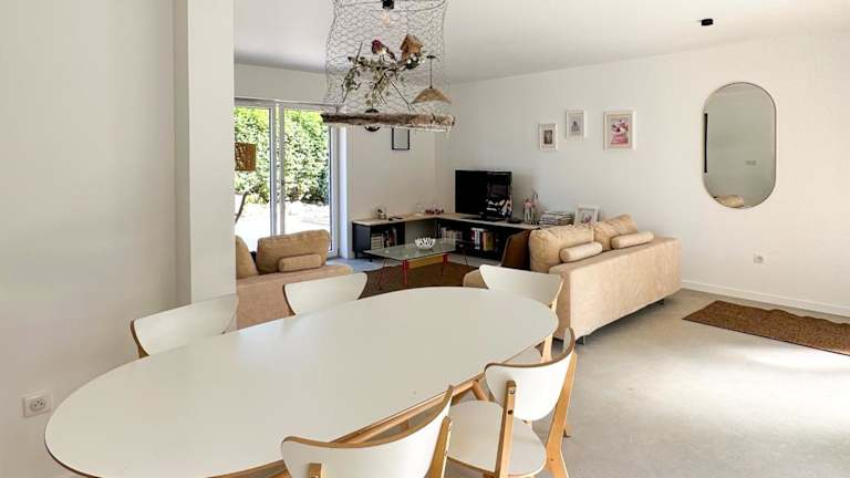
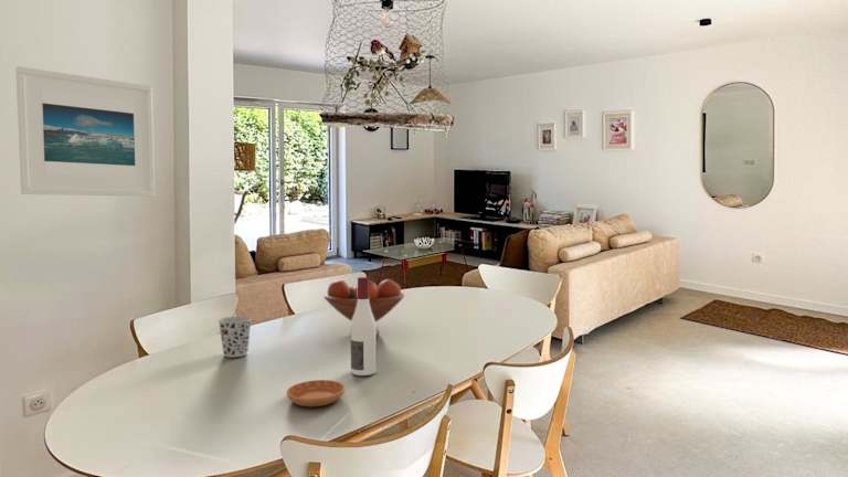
+ fruit bowl (369, 304)
+ saucer (316, 393)
+ alcohol (363, 325)
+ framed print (91, 136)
+ cup (235, 337)
